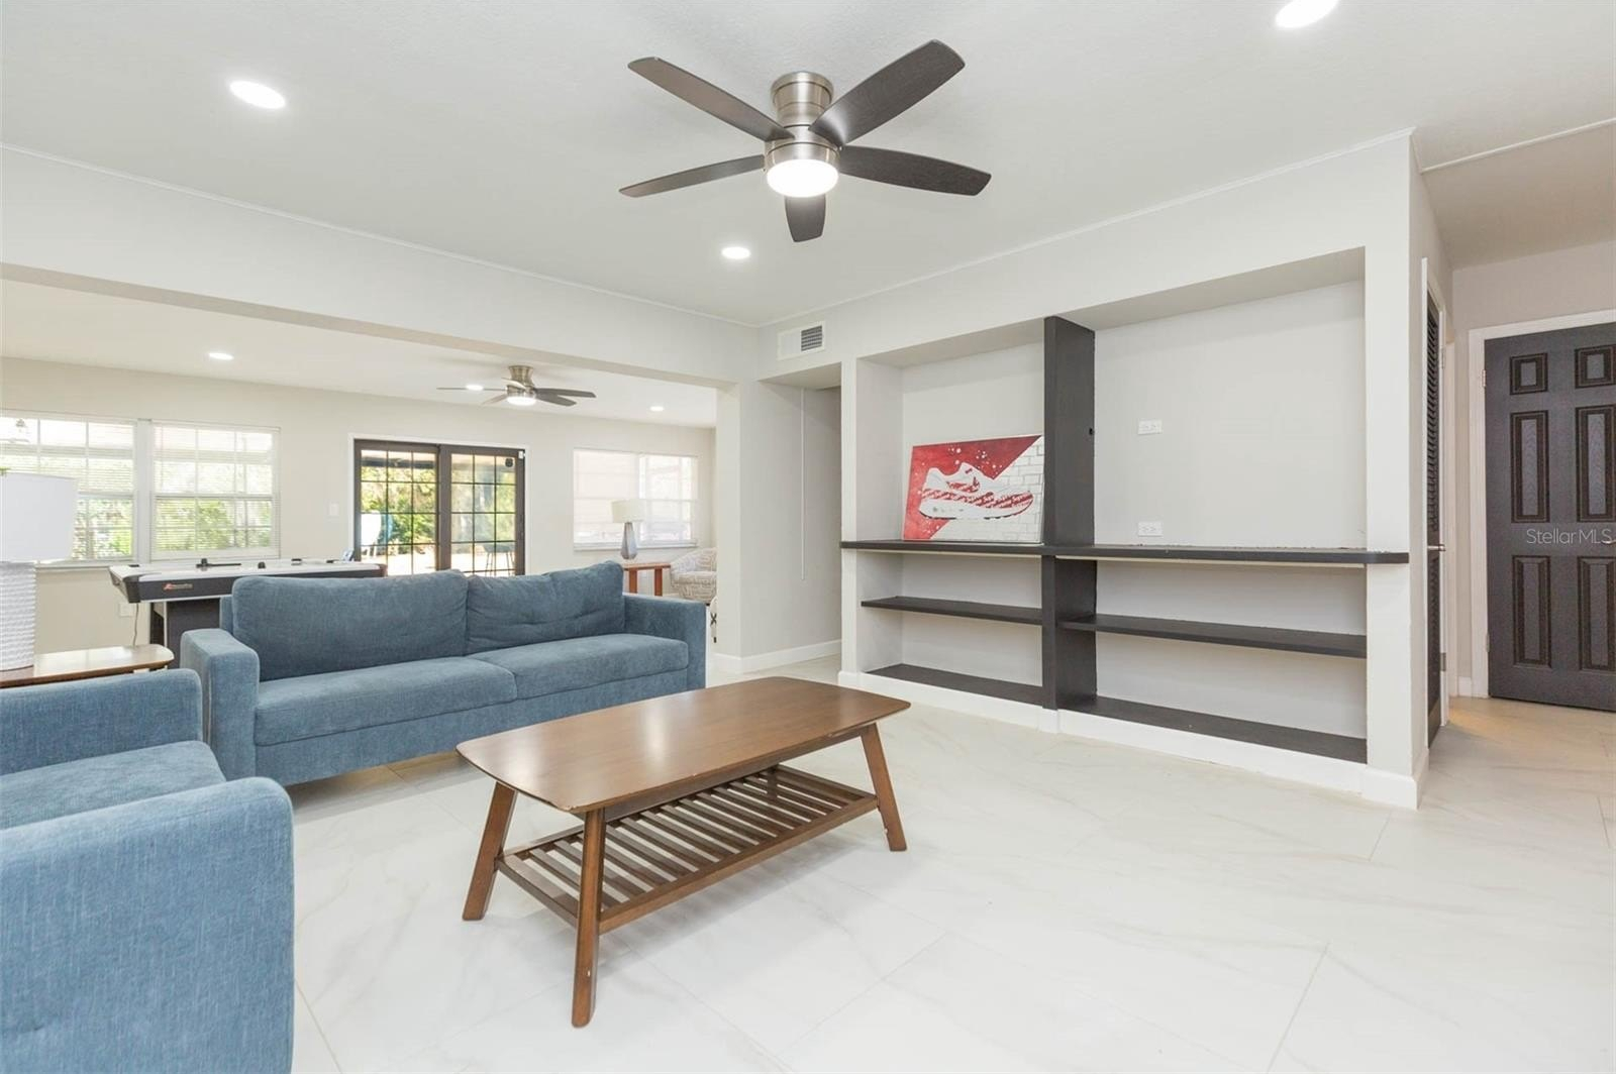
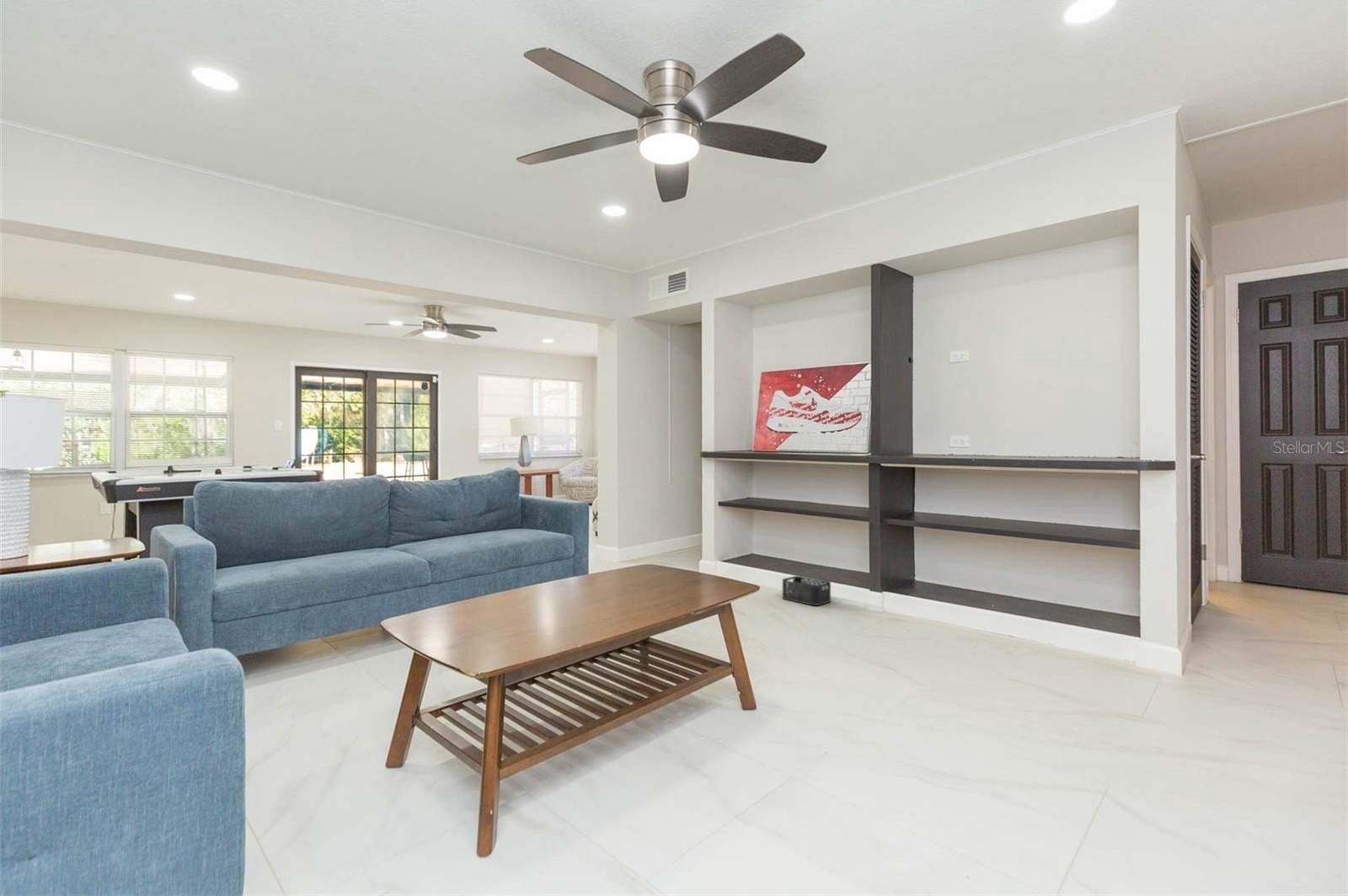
+ storage bin (806, 589)
